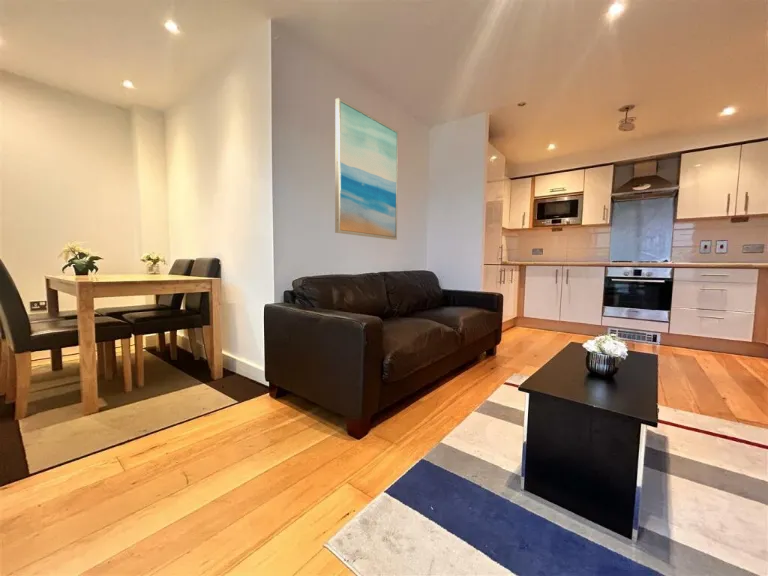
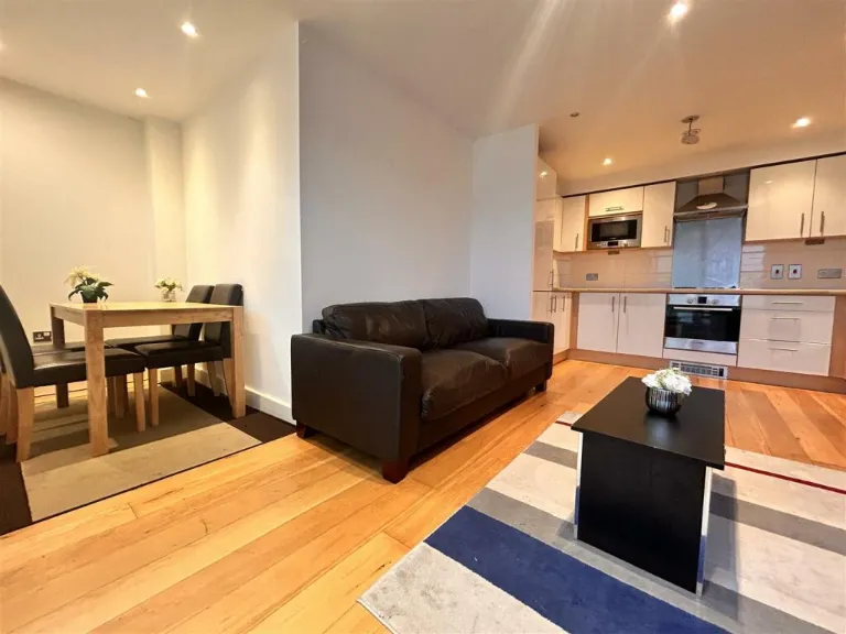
- wall art (369, 177)
